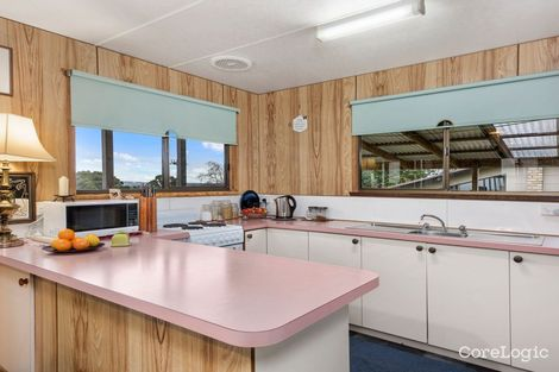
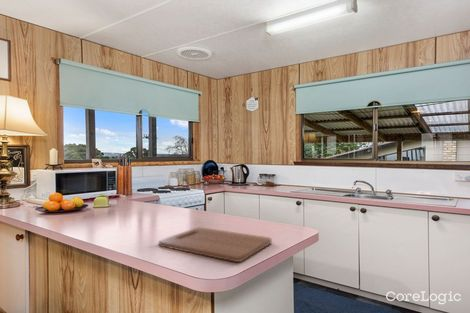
+ cutting board (215, 241)
